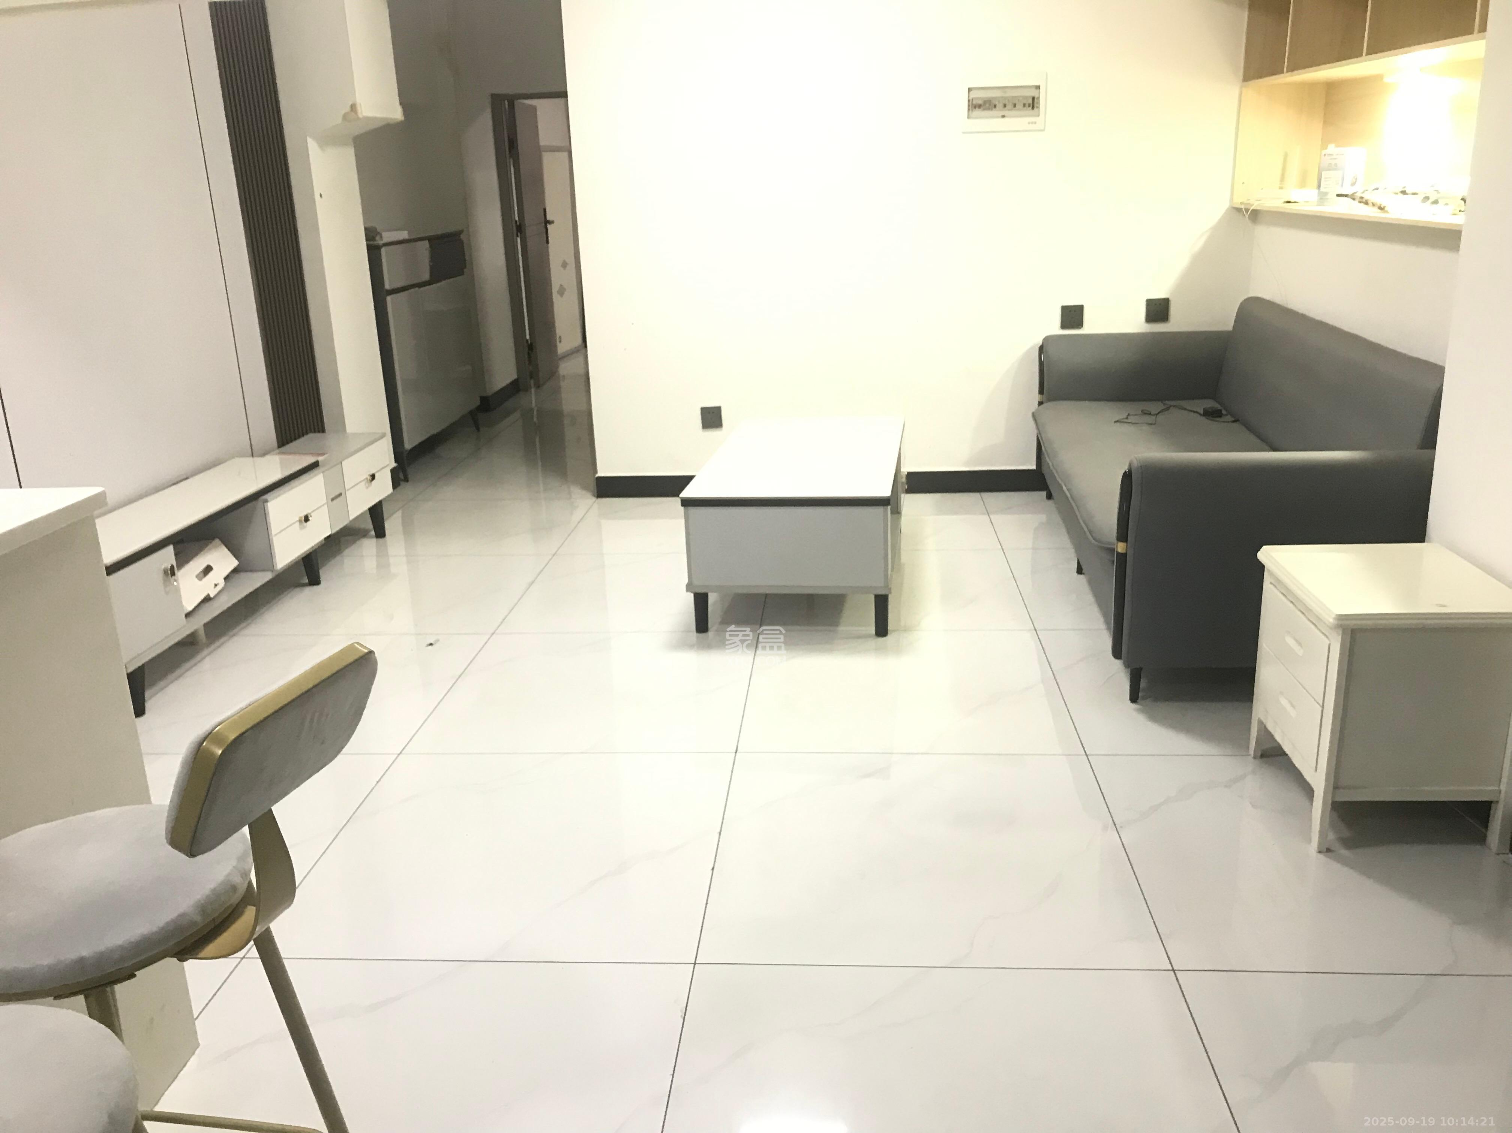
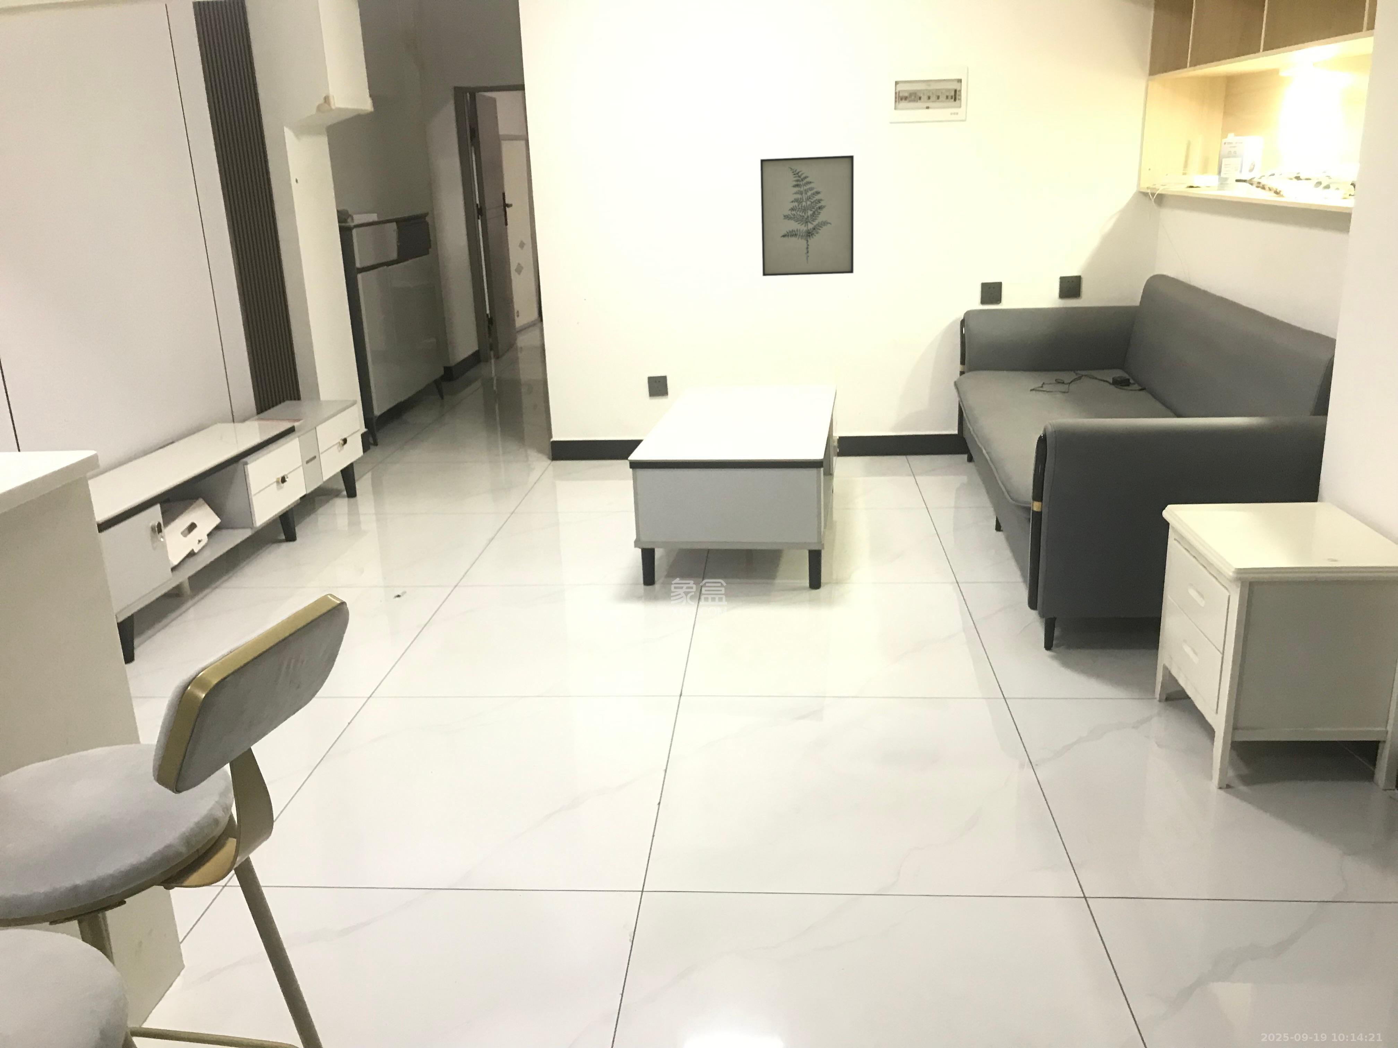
+ wall art (807, 217)
